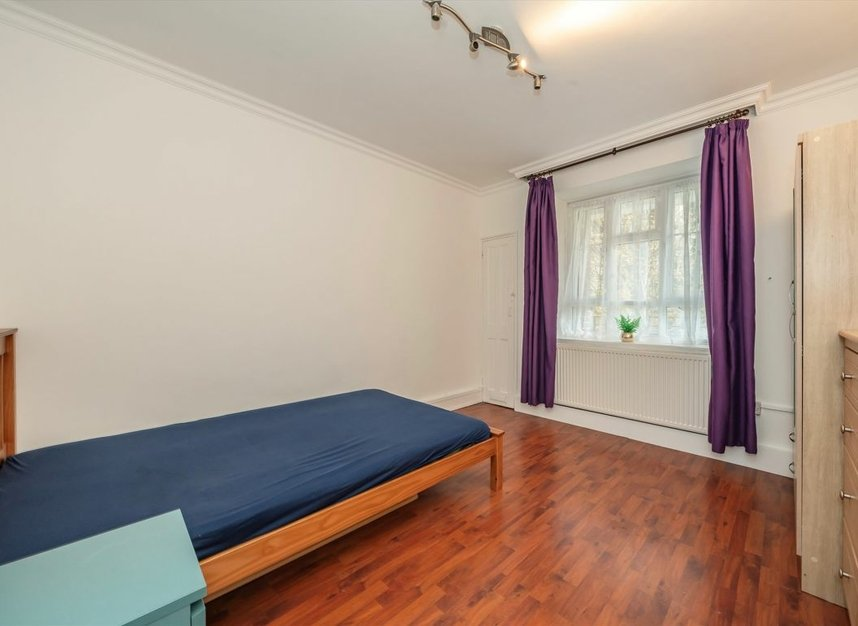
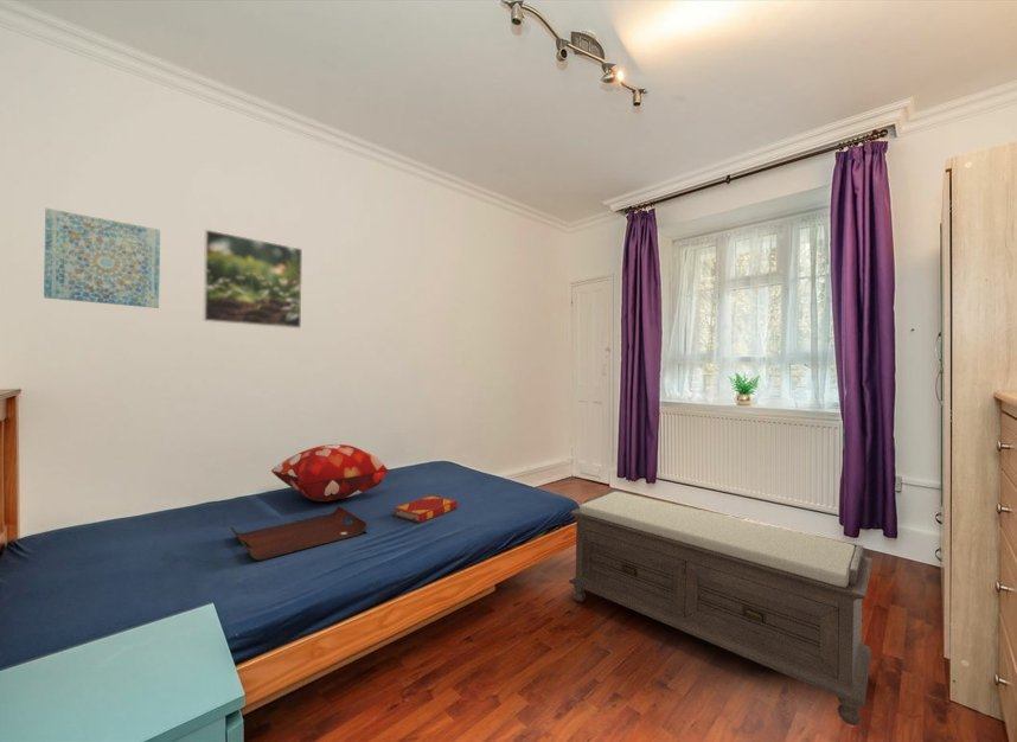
+ serving tray (300, 530)
+ wall art (105, 261)
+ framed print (256, 282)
+ hardback book (426, 507)
+ decorative pillow (331, 471)
+ bench (701, 576)
